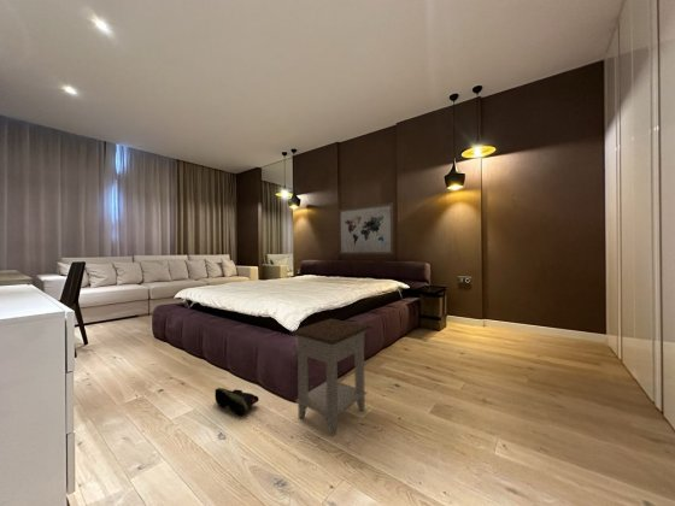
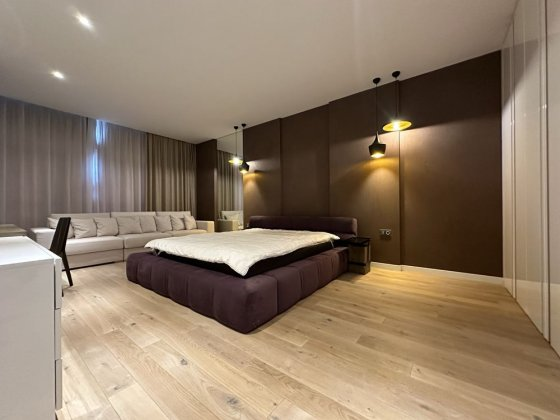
- nightstand (331, 370)
- shoe (235, 395)
- wall art (364, 230)
